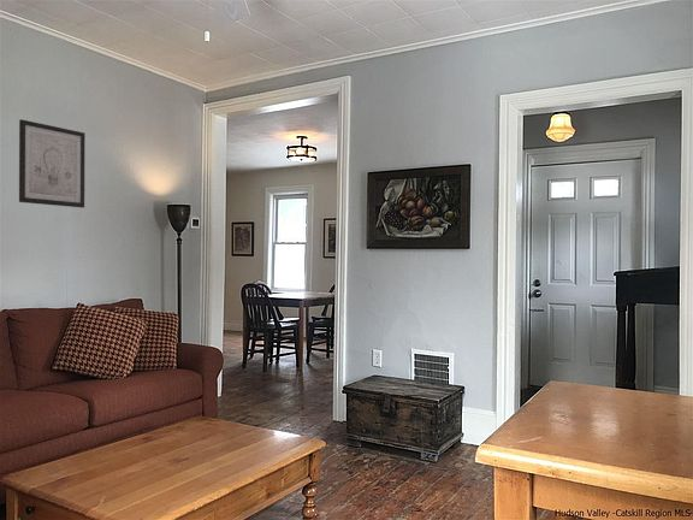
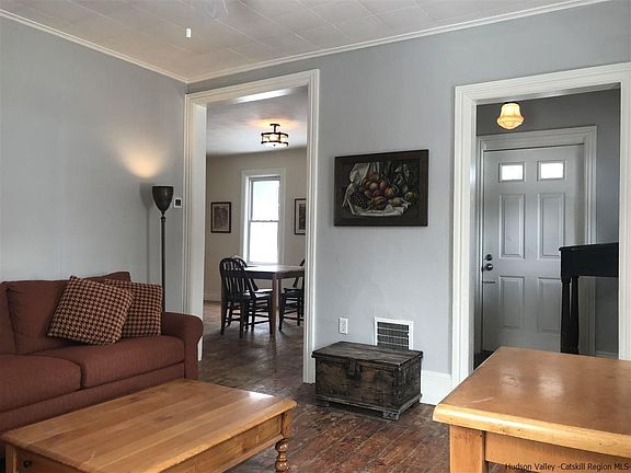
- wall art (53, 165)
